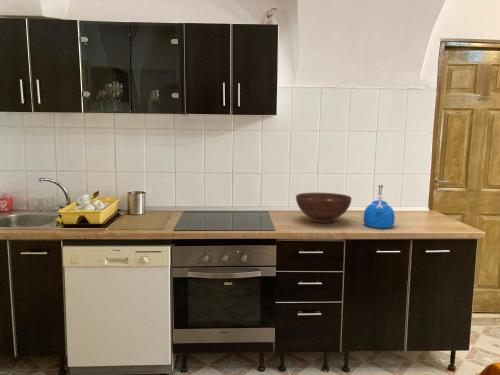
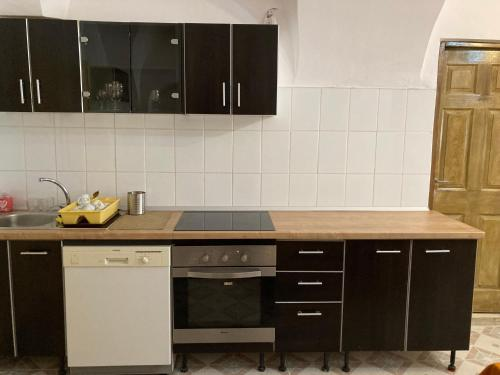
- kettle (379, 206)
- fruit bowl (322, 208)
